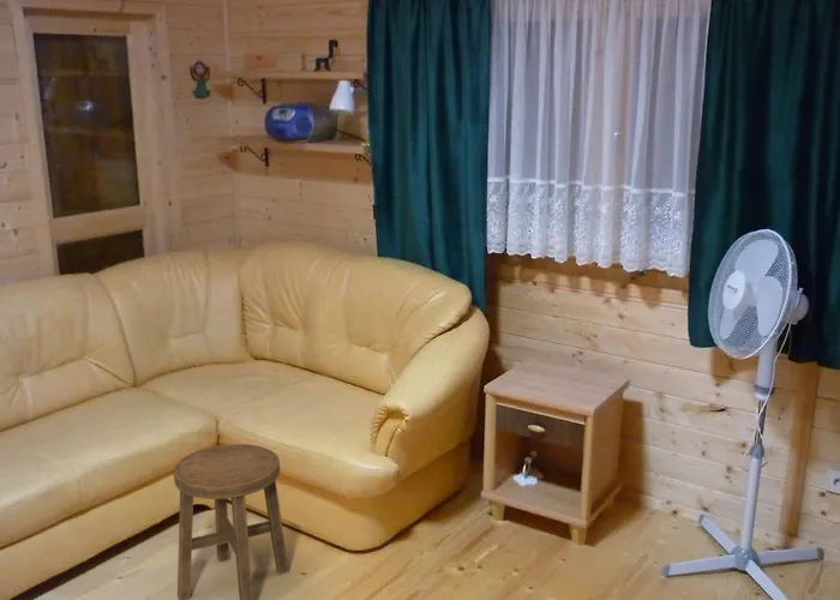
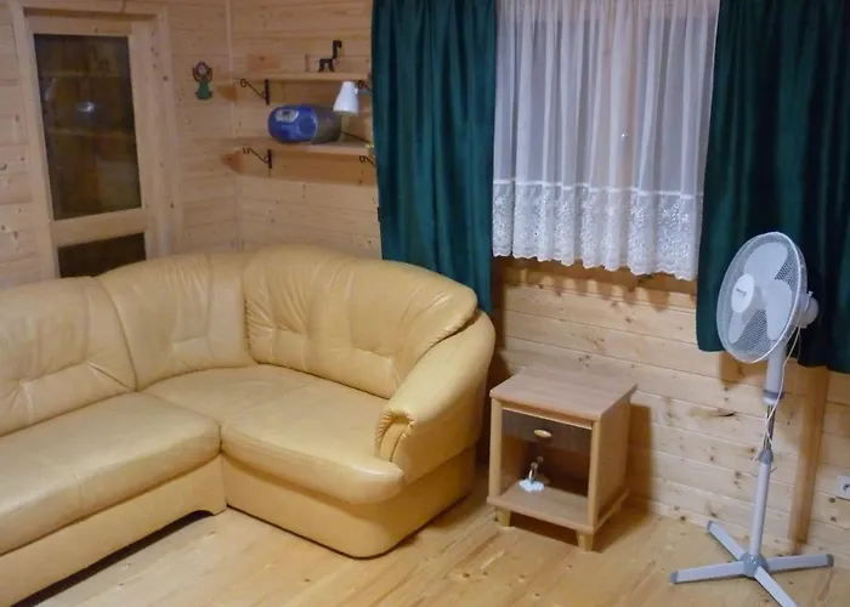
- stool (230, 524)
